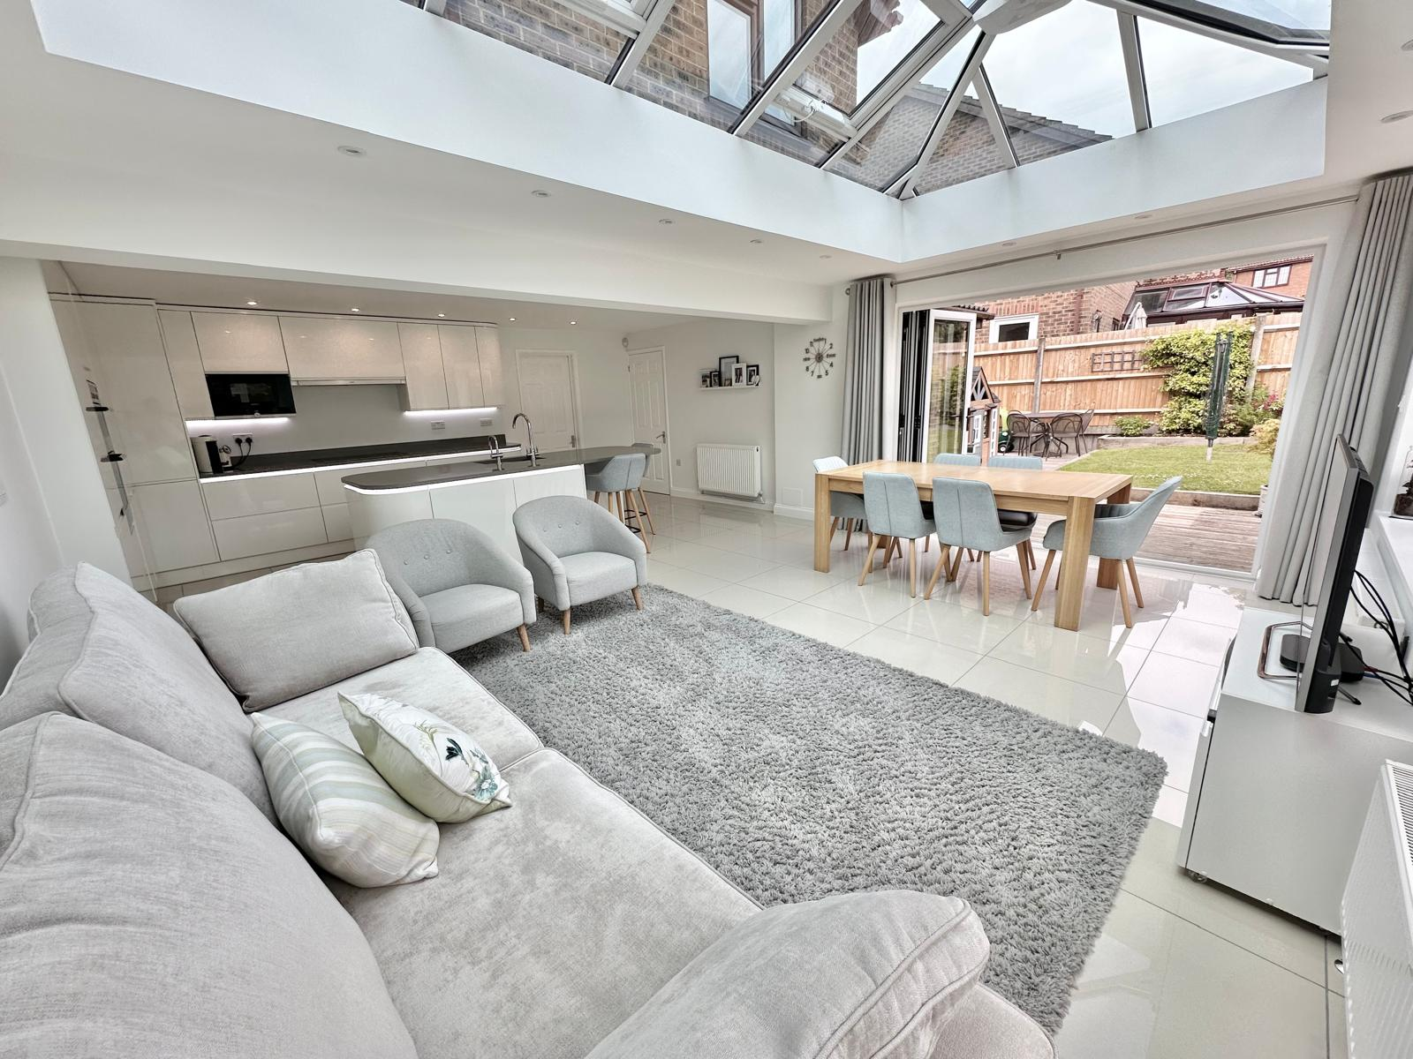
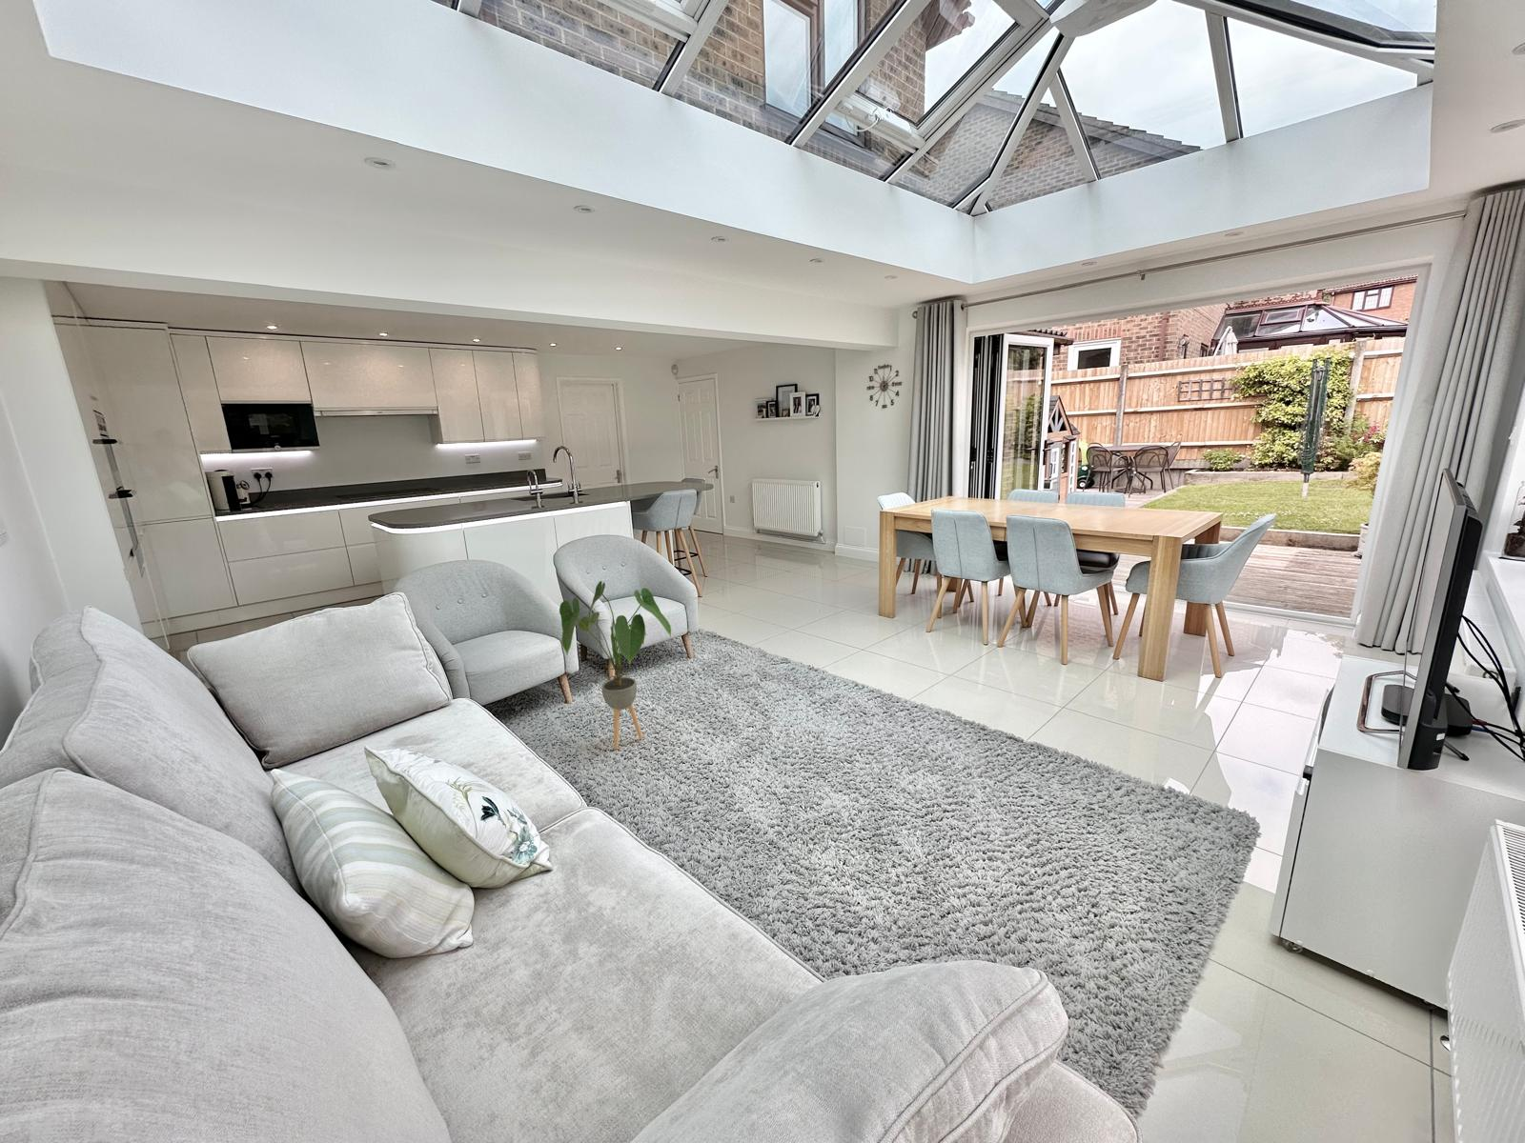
+ house plant (622, 666)
